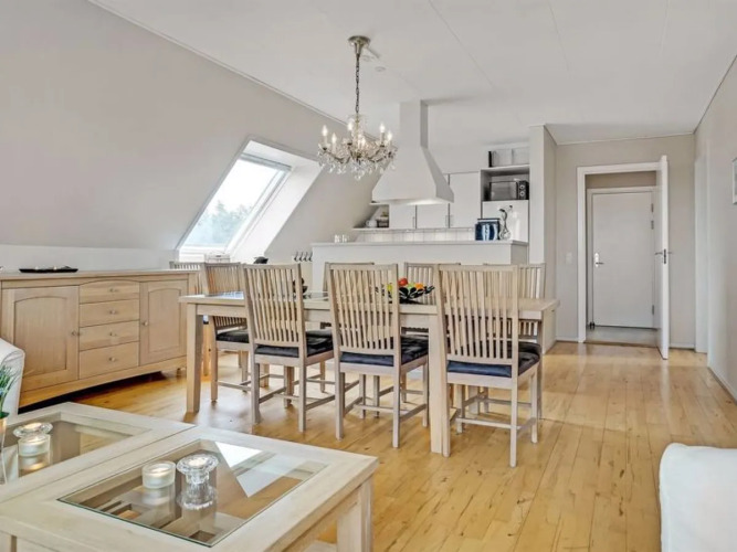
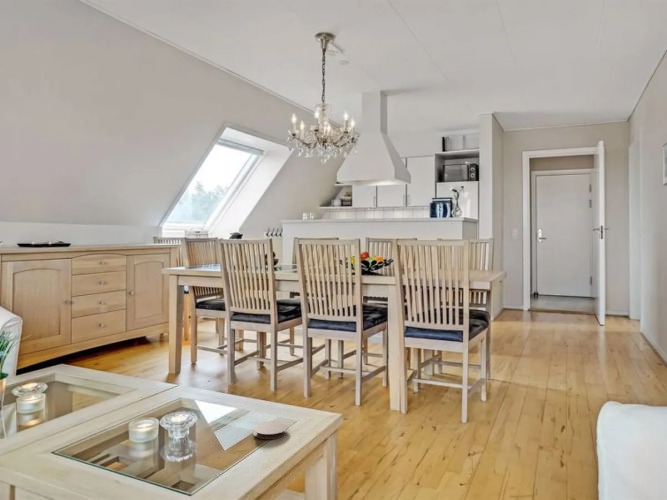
+ coaster (270, 430)
